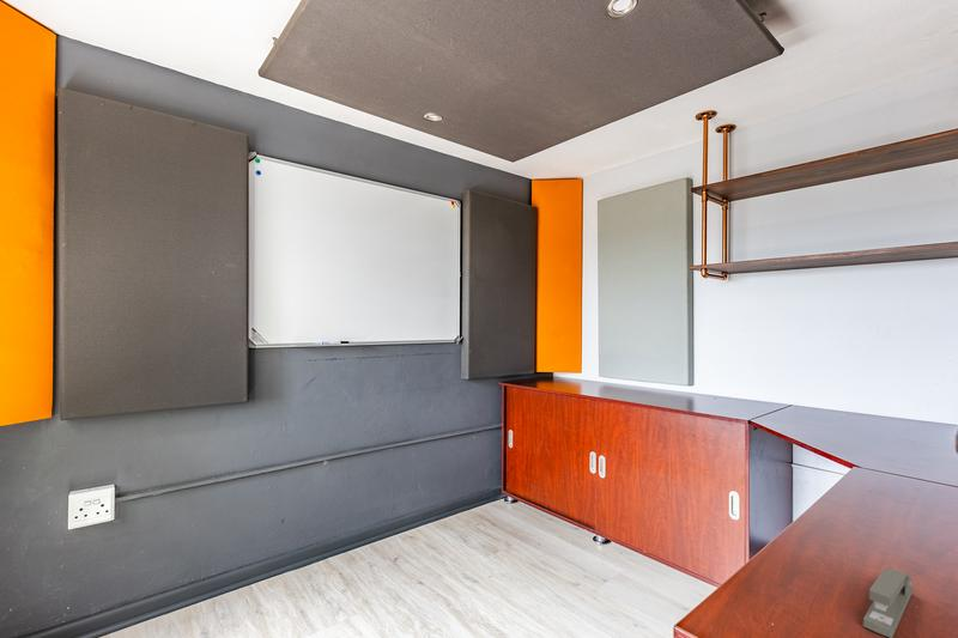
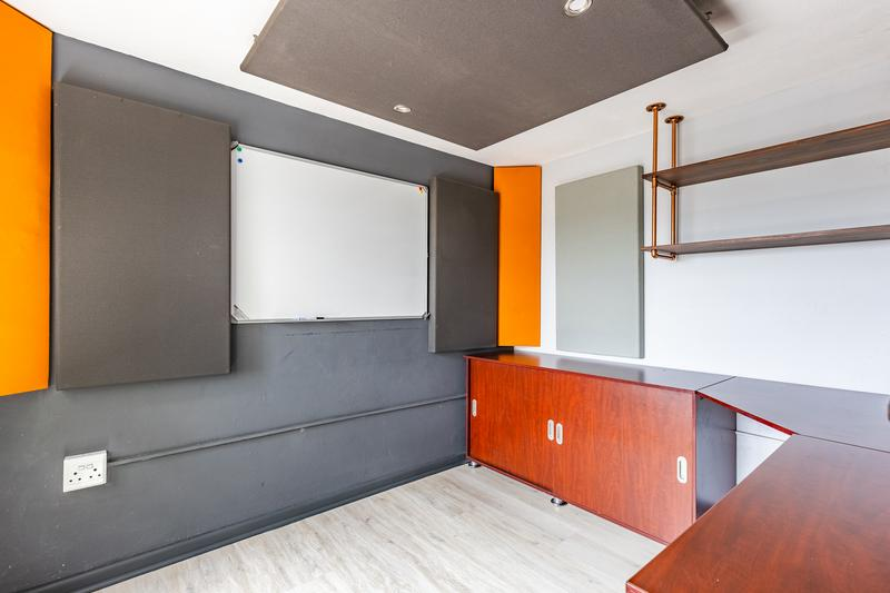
- stapler (889, 591)
